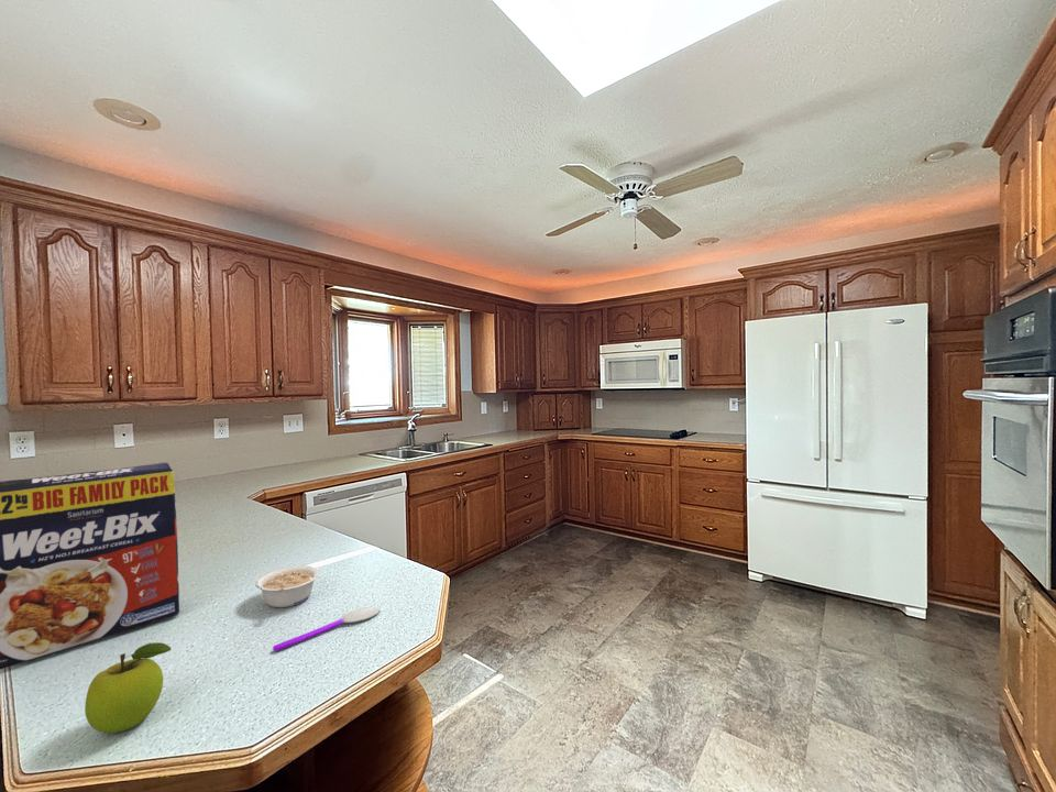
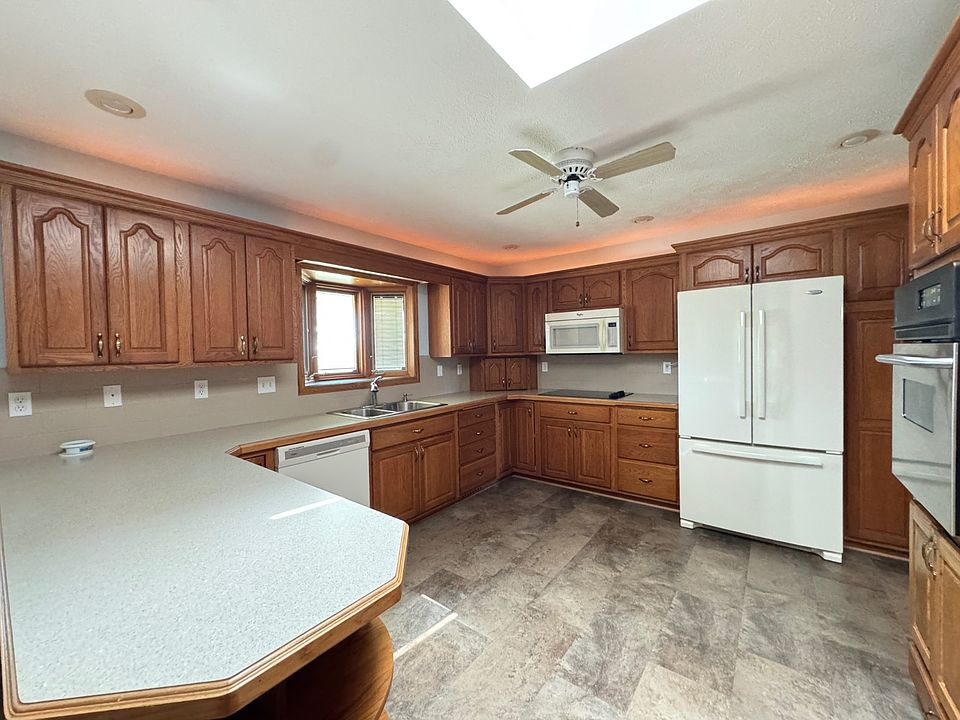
- spoon (330, 625)
- cereal box (89, 552)
- legume (289, 585)
- fruit (131, 685)
